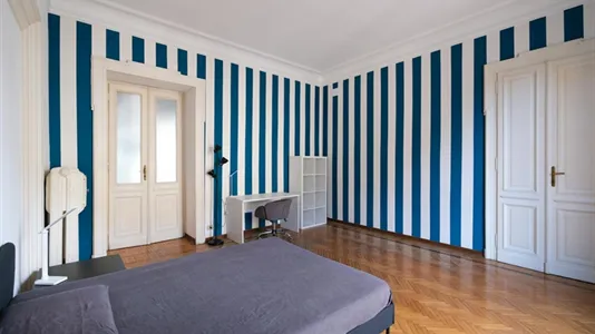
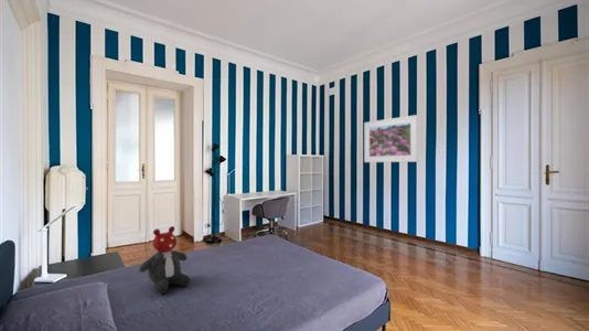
+ teddy bear (168, 257)
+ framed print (388, 140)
